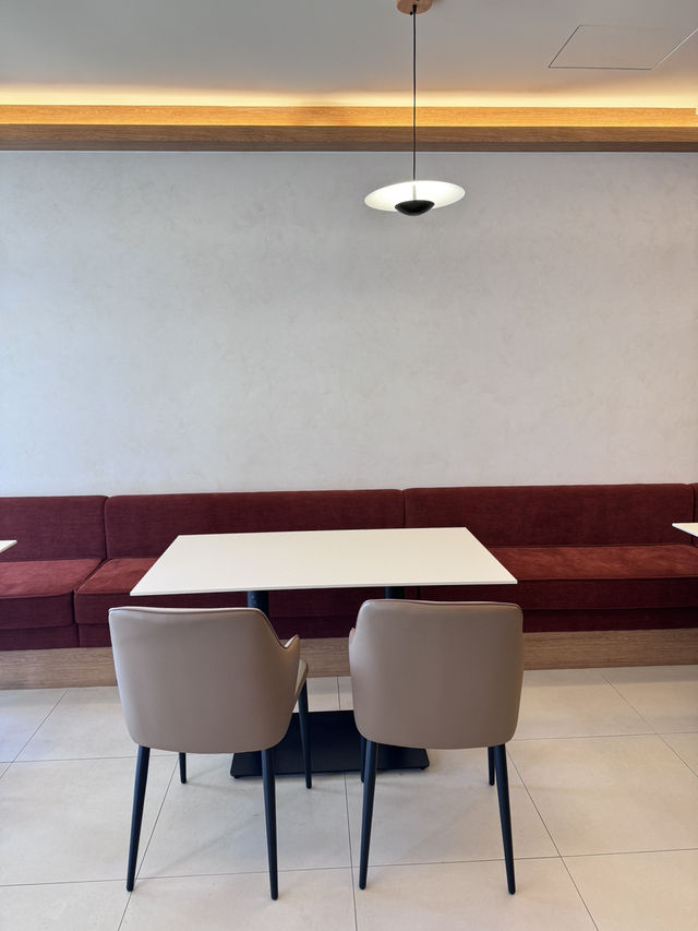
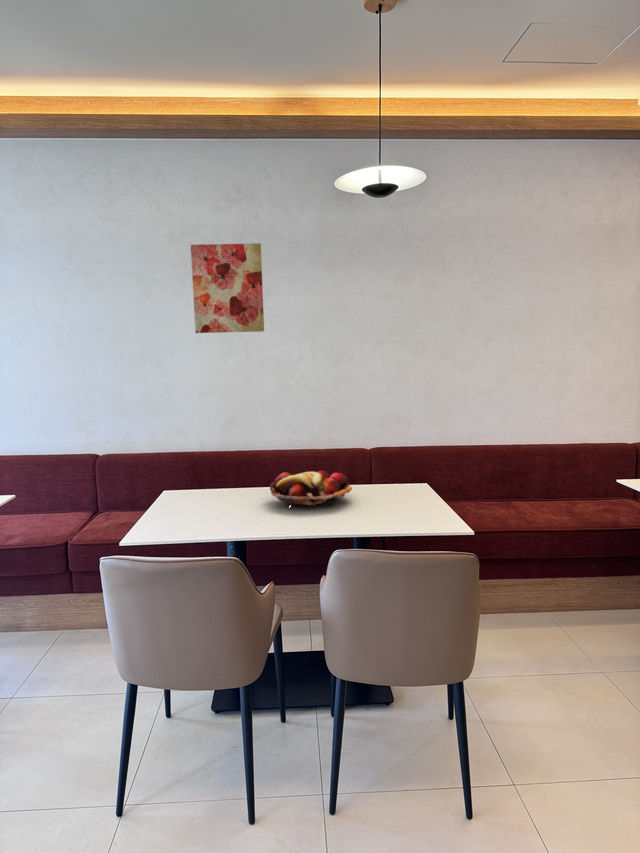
+ wall art (228, 288)
+ fruit basket (311, 486)
